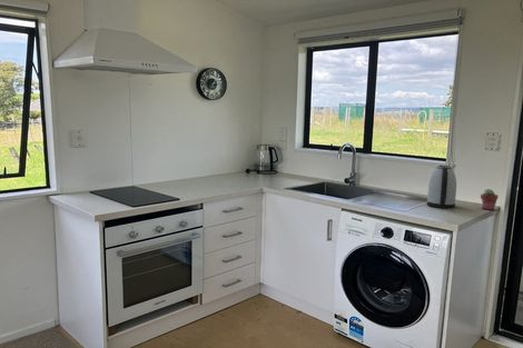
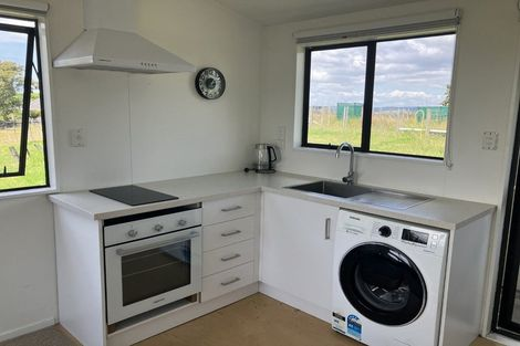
- kettle (443, 186)
- potted succulent (489, 198)
